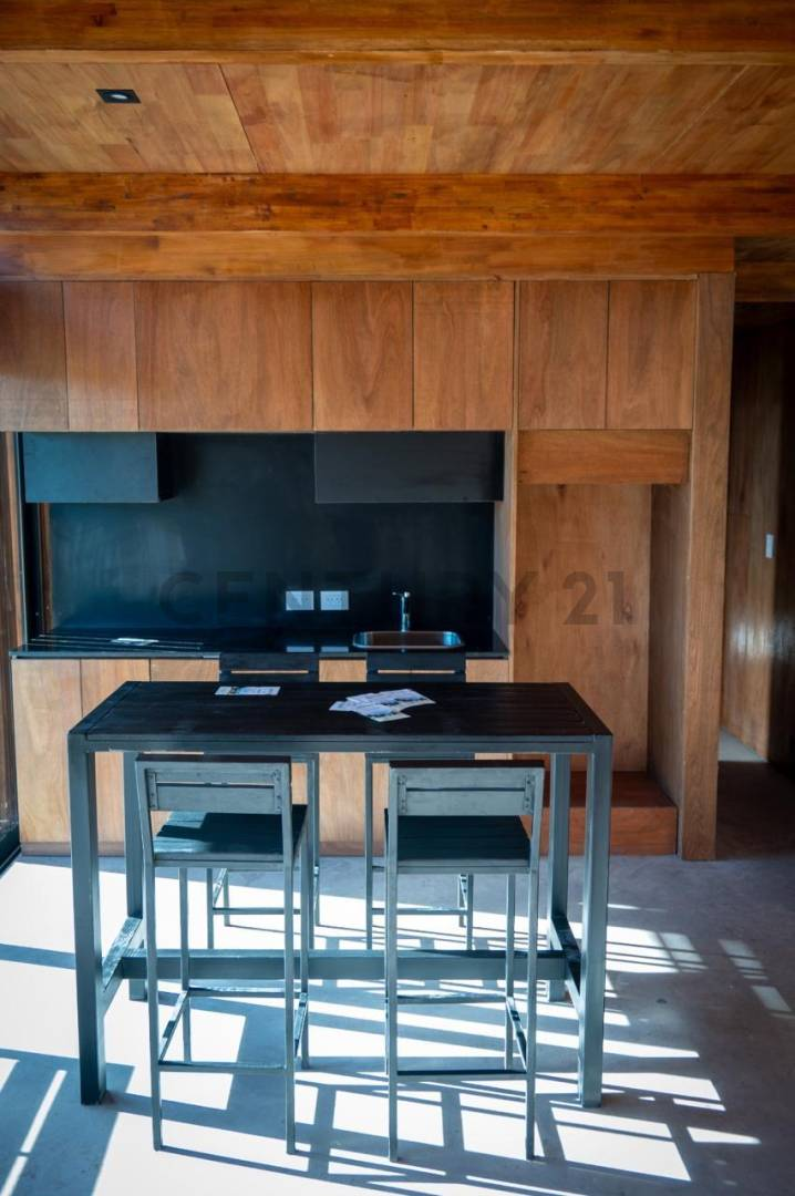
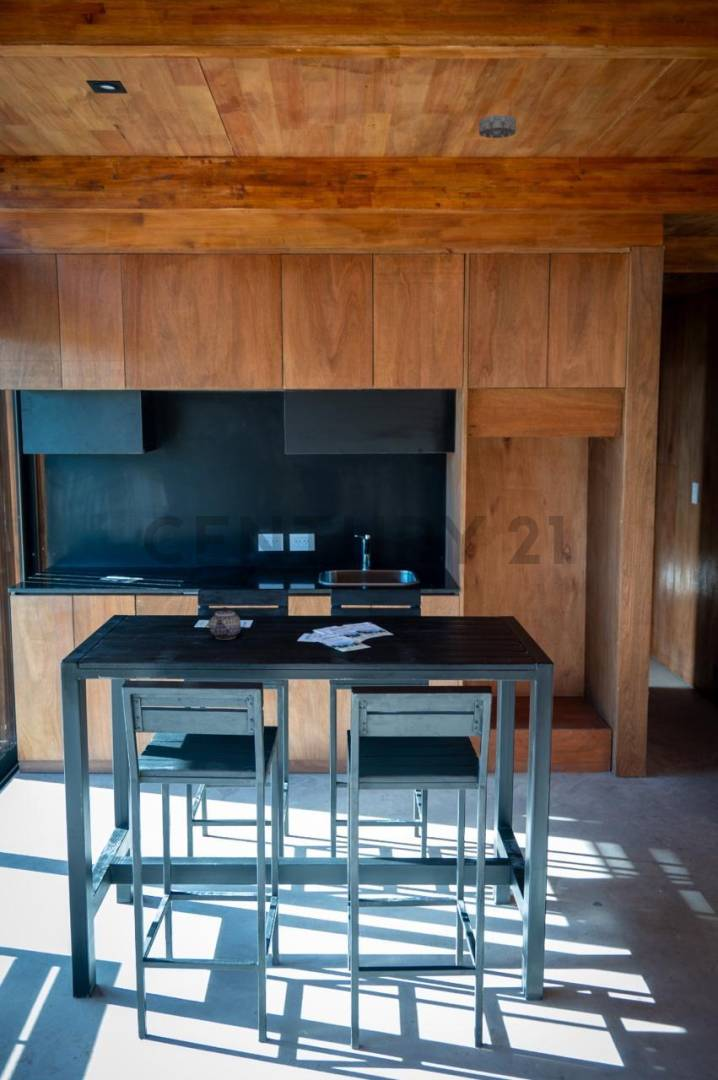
+ teapot (225, 622)
+ smoke detector (497, 125)
